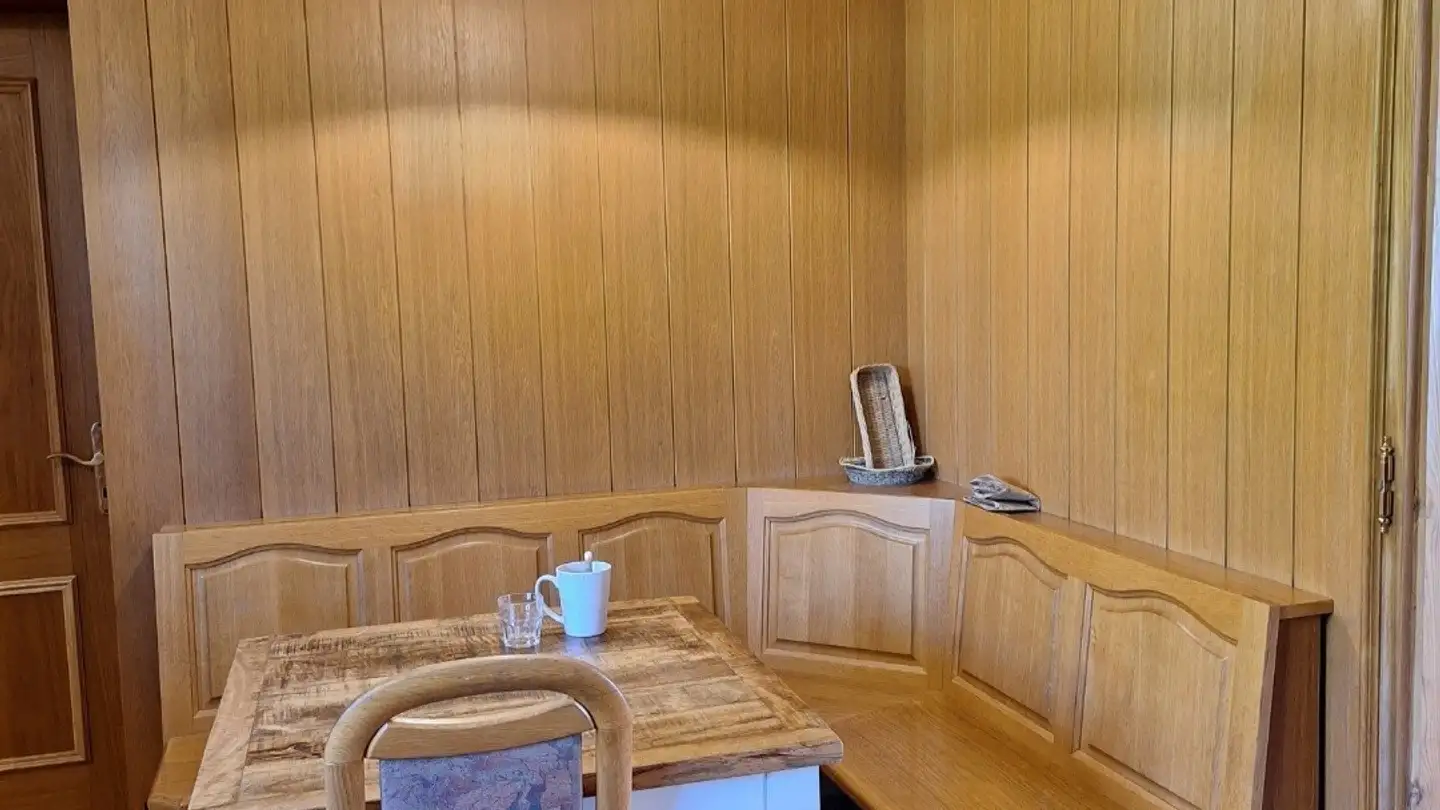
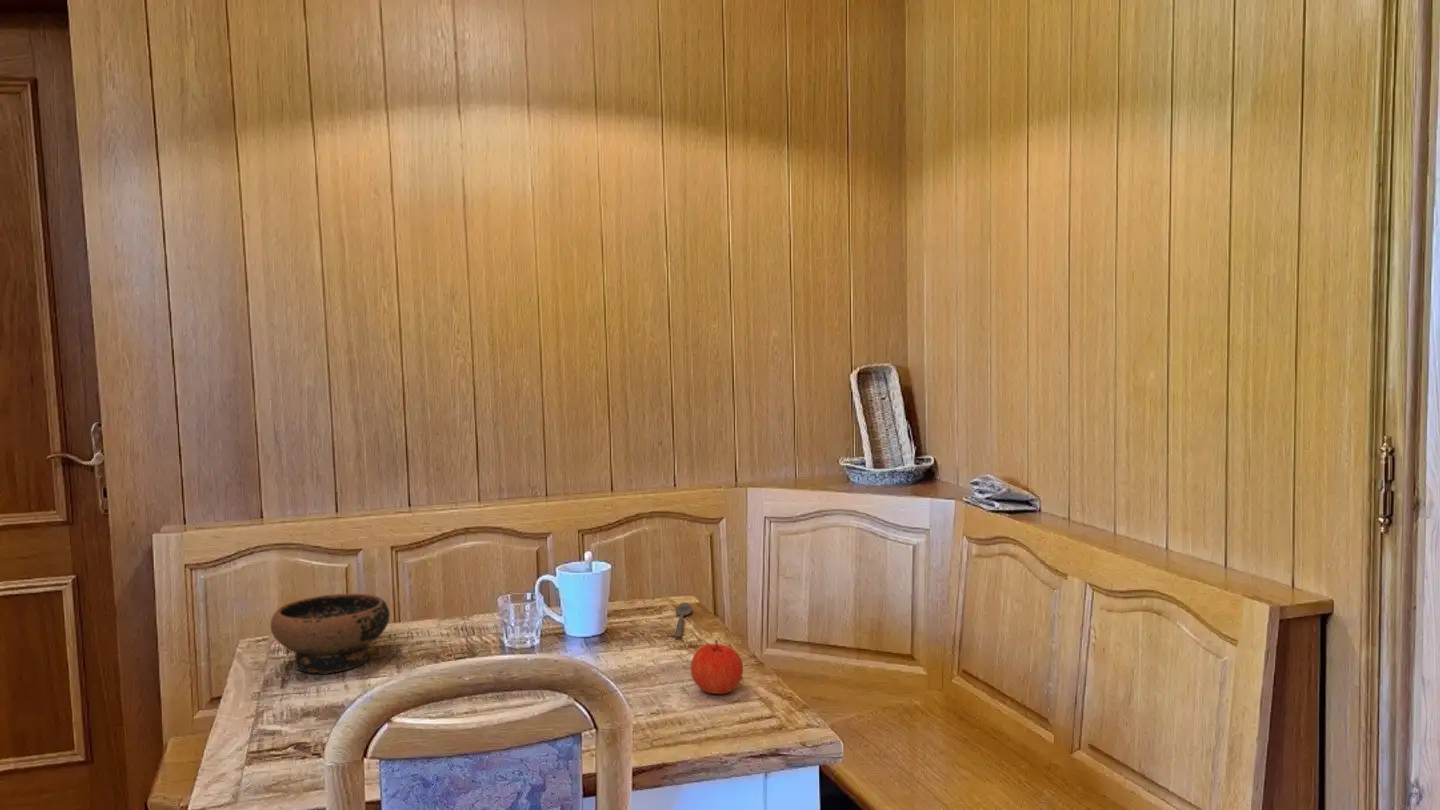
+ bowl (331, 633)
+ spoon (681, 619)
+ apple (716, 665)
